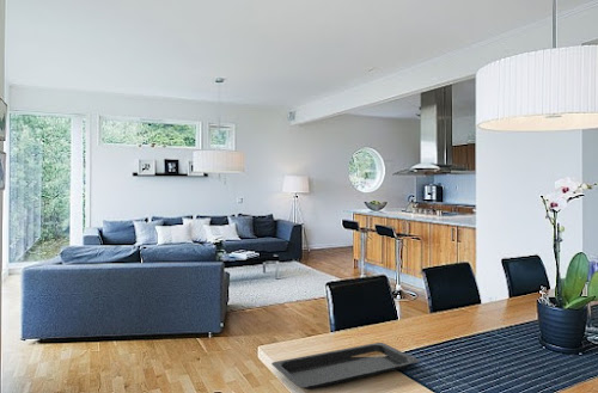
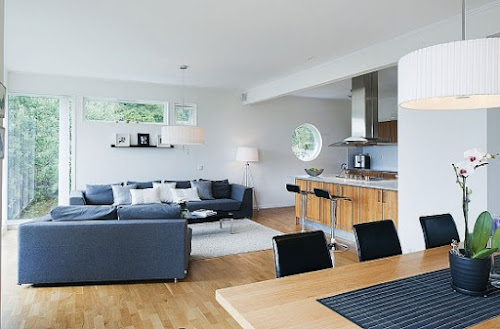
- serving tray (346, 364)
